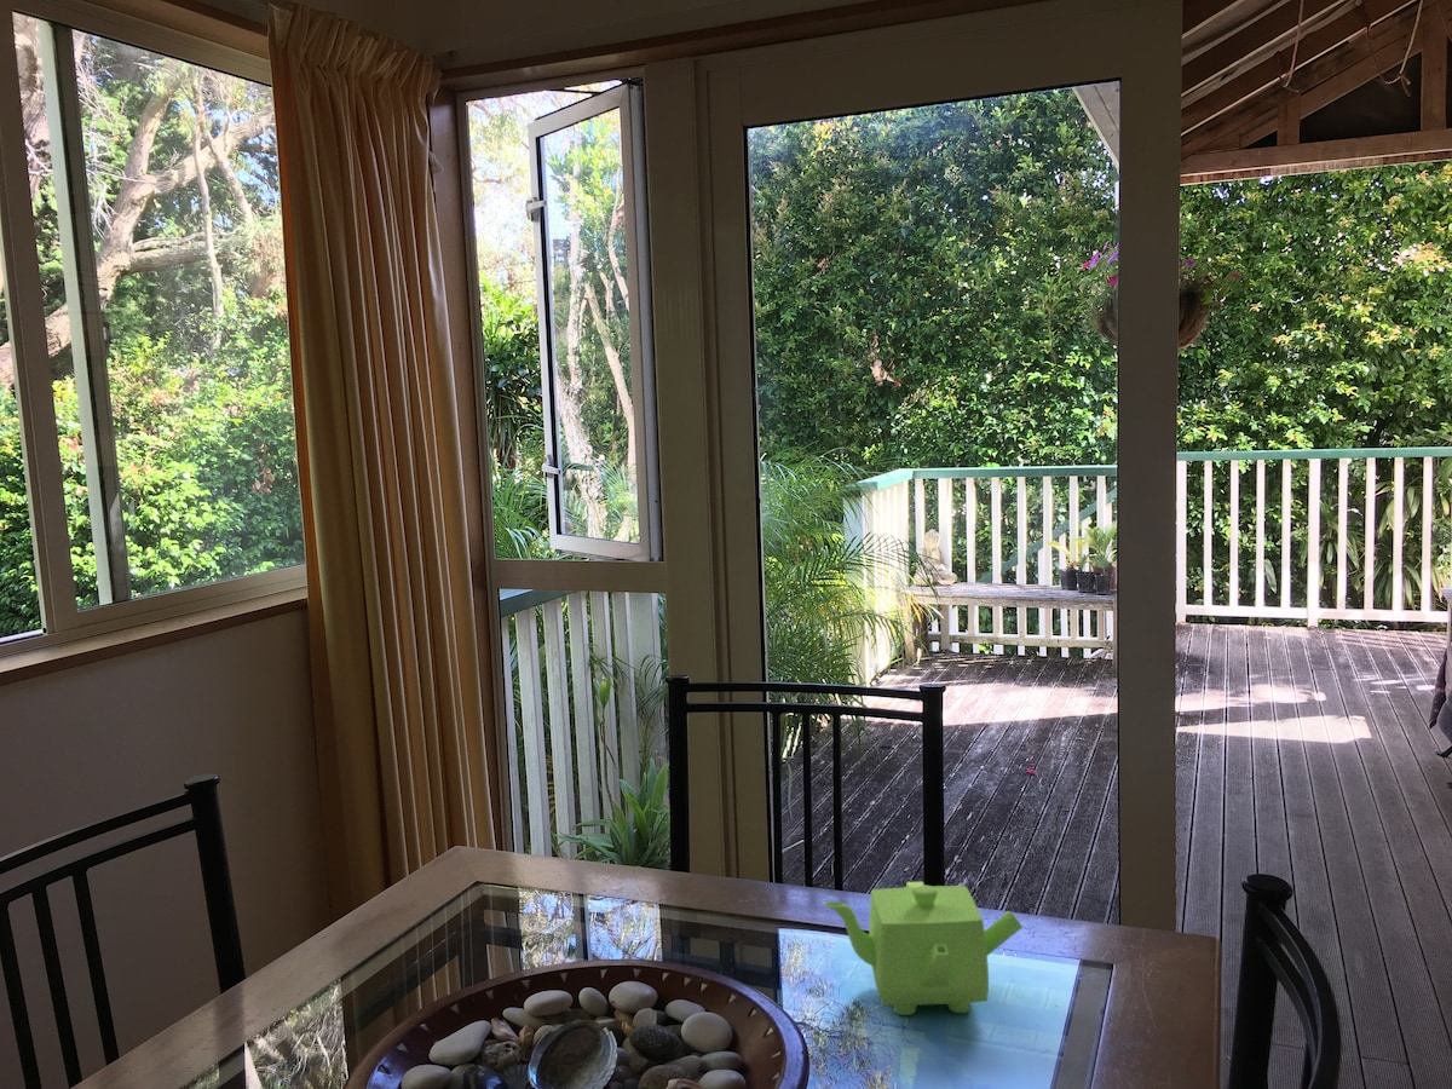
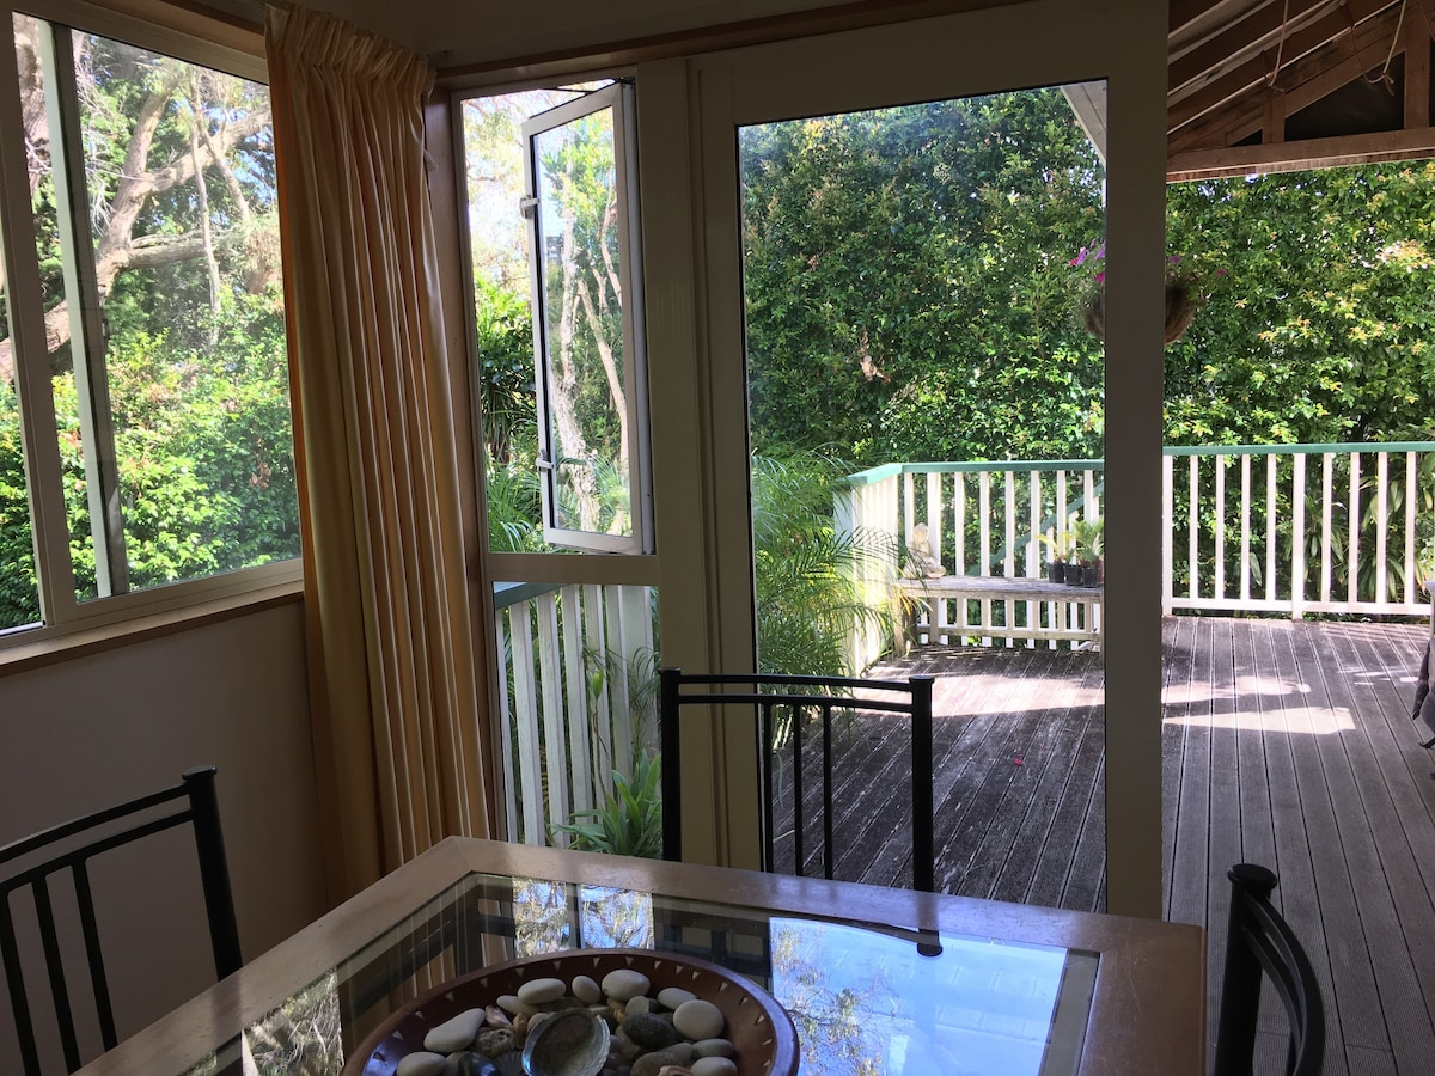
- teapot (924, 944)
